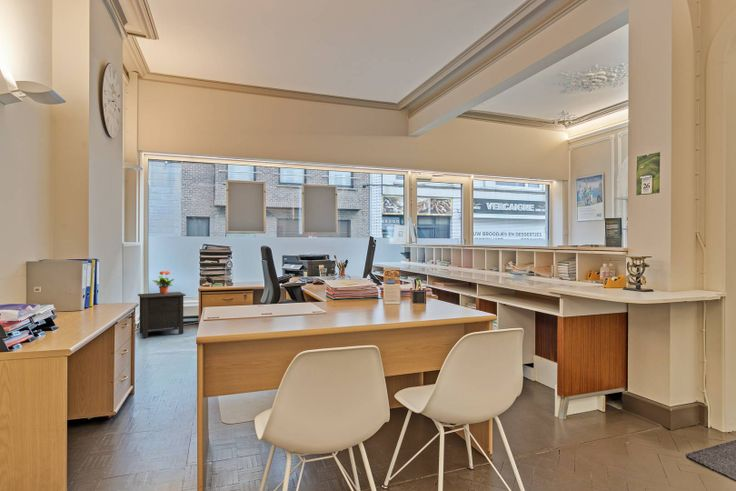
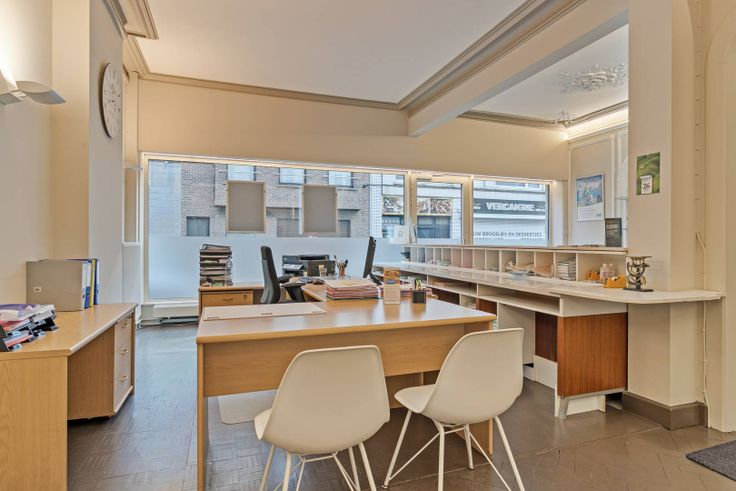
- nightstand (161, 313)
- potted plant (164, 281)
